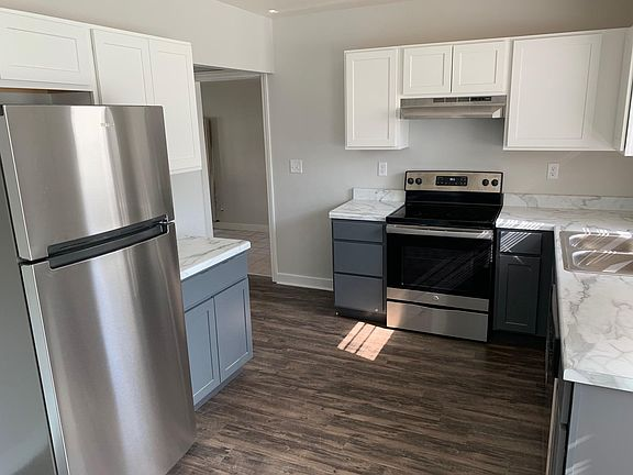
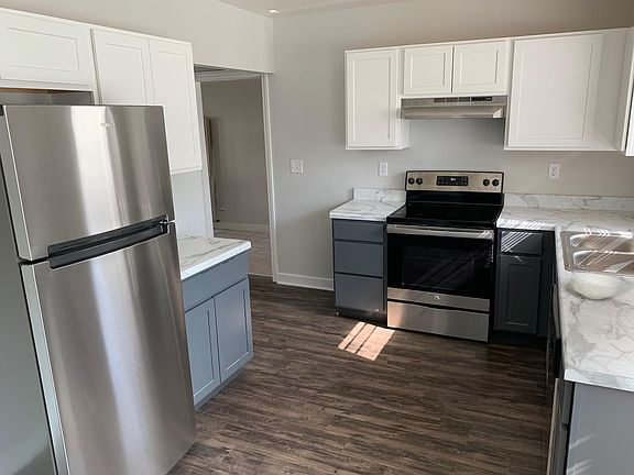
+ cereal bowl (594, 287)
